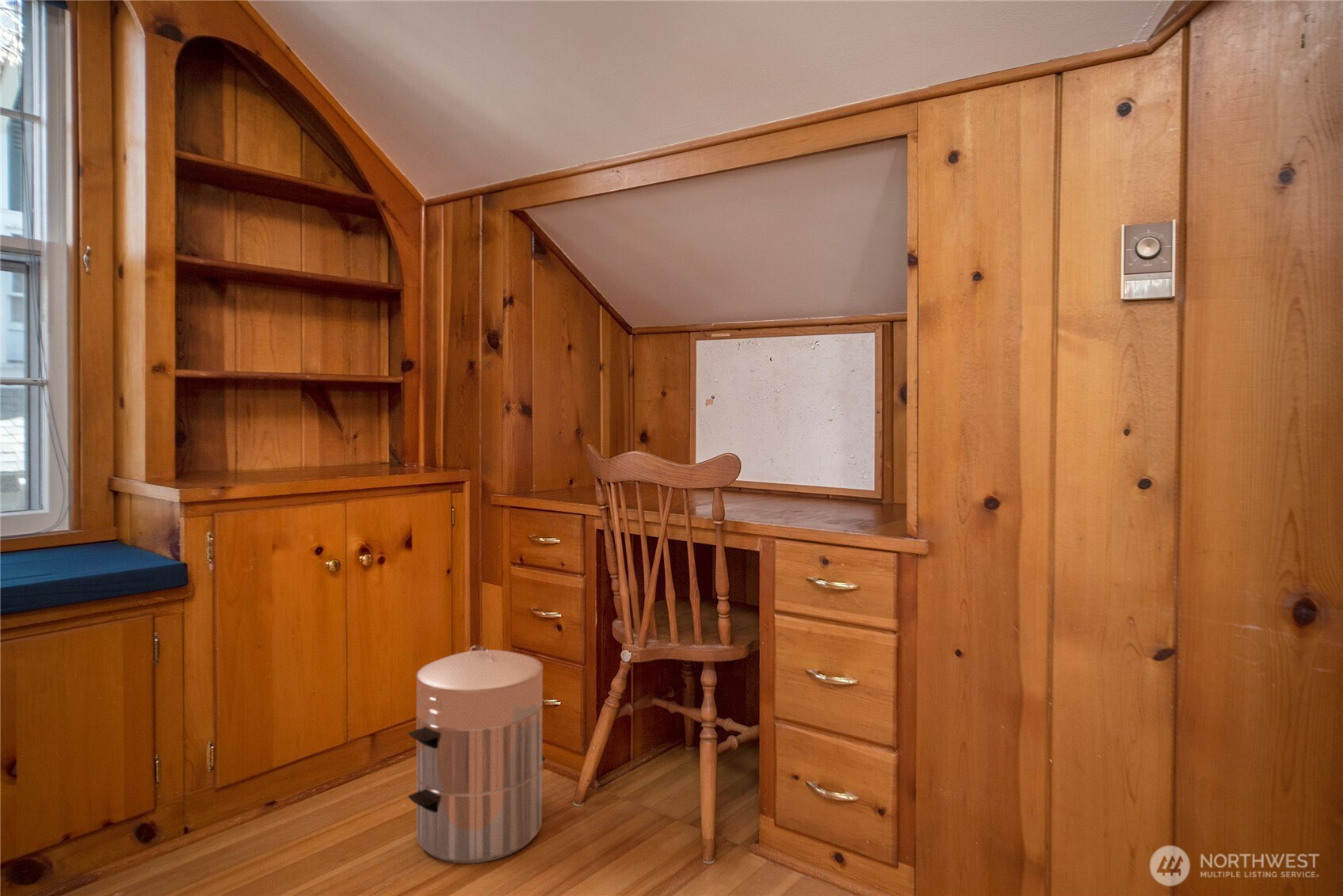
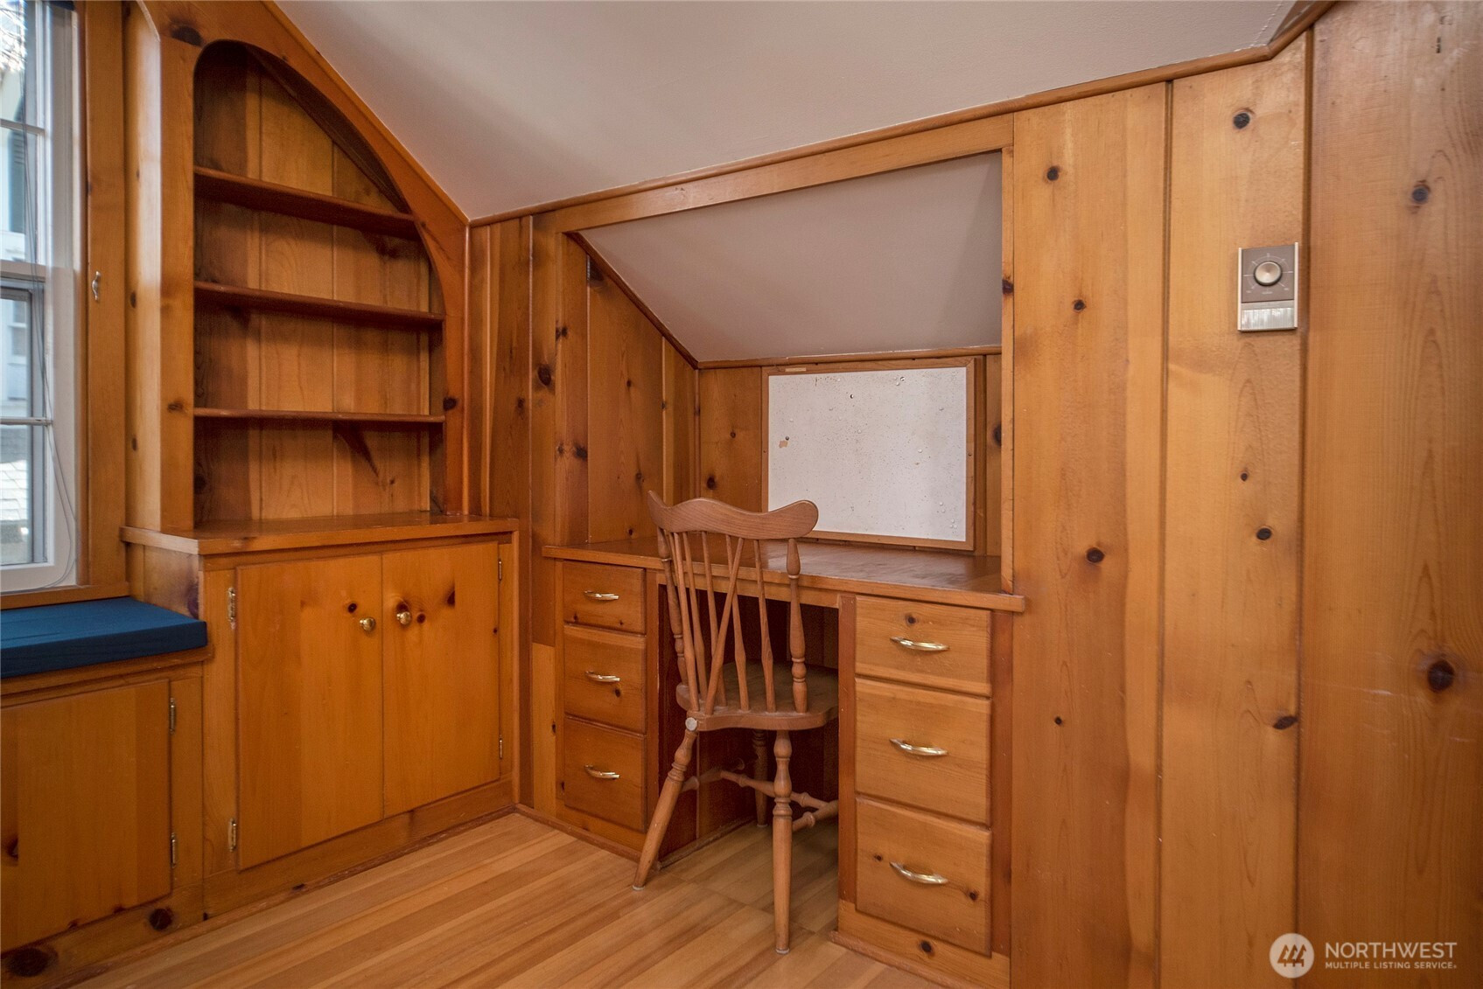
- waste bin (480, 739)
